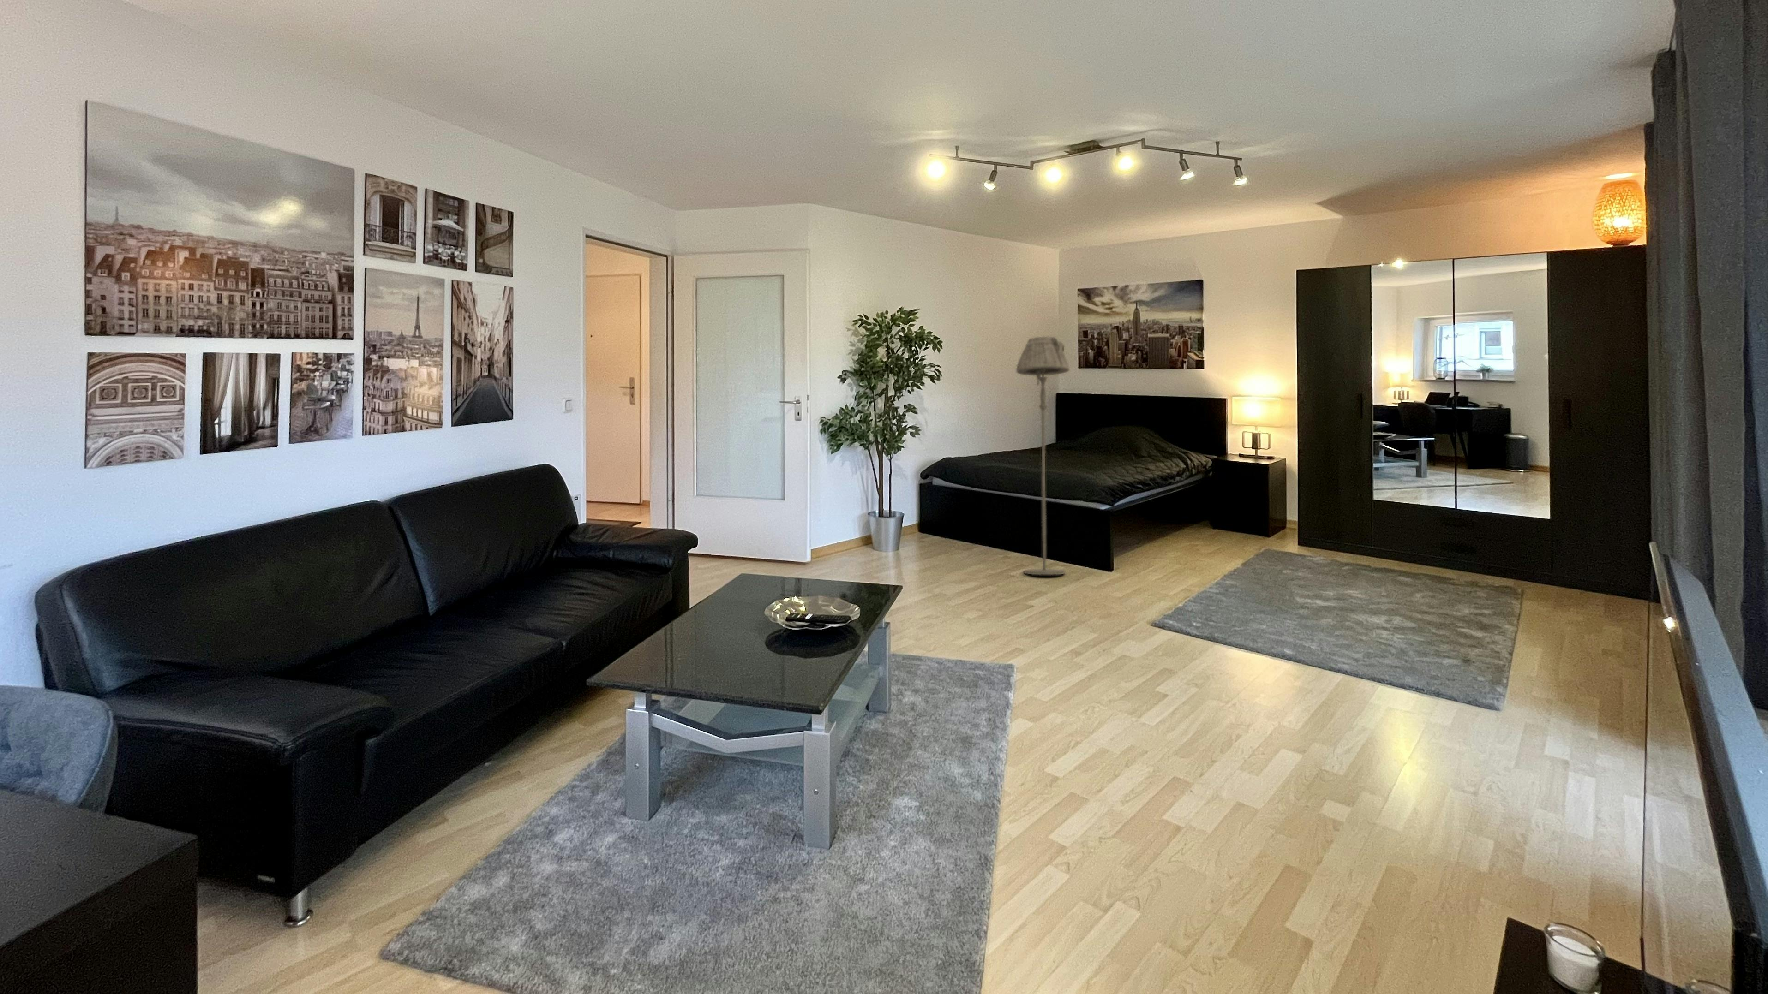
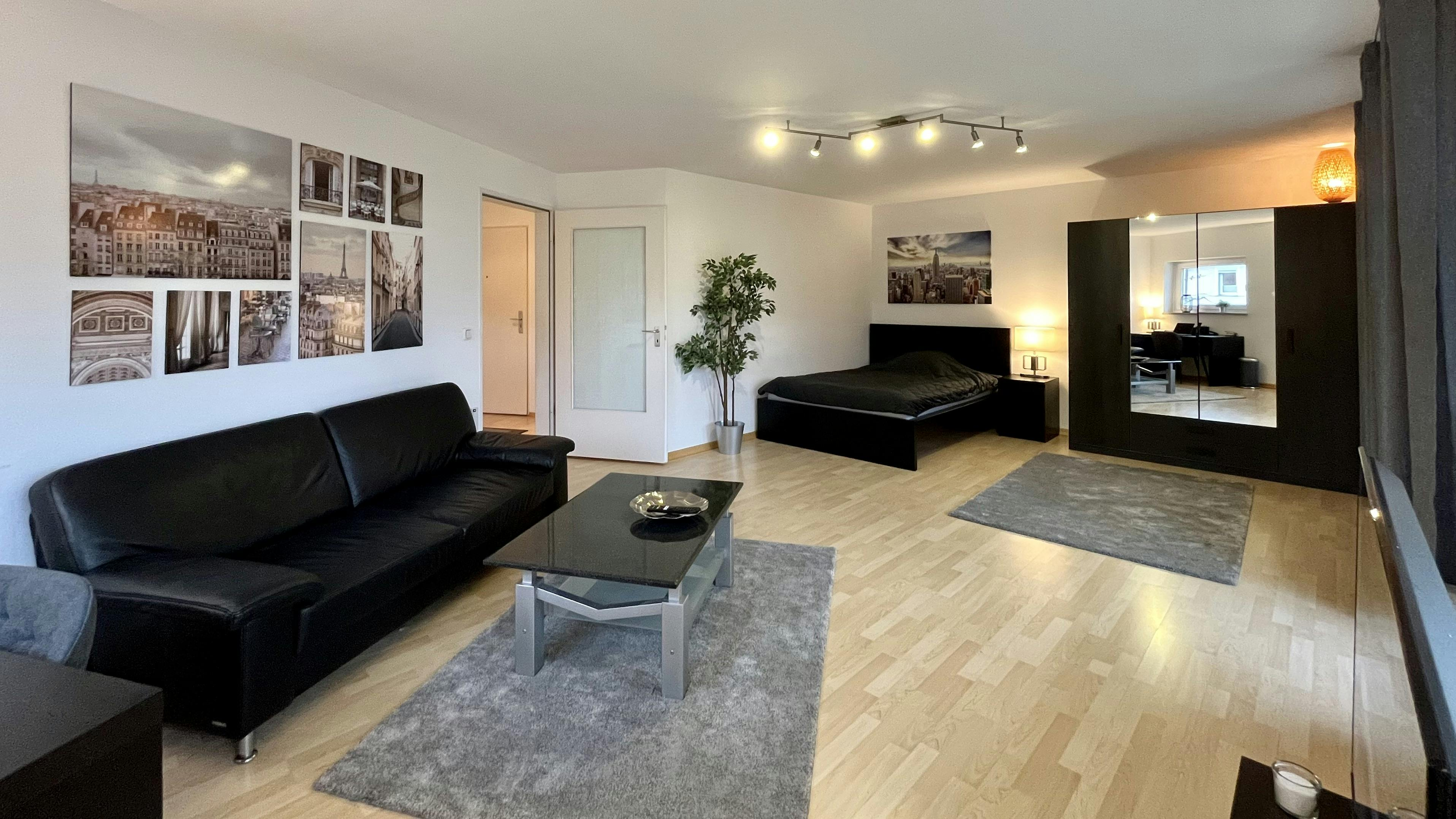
- floor lamp (1043, 455)
